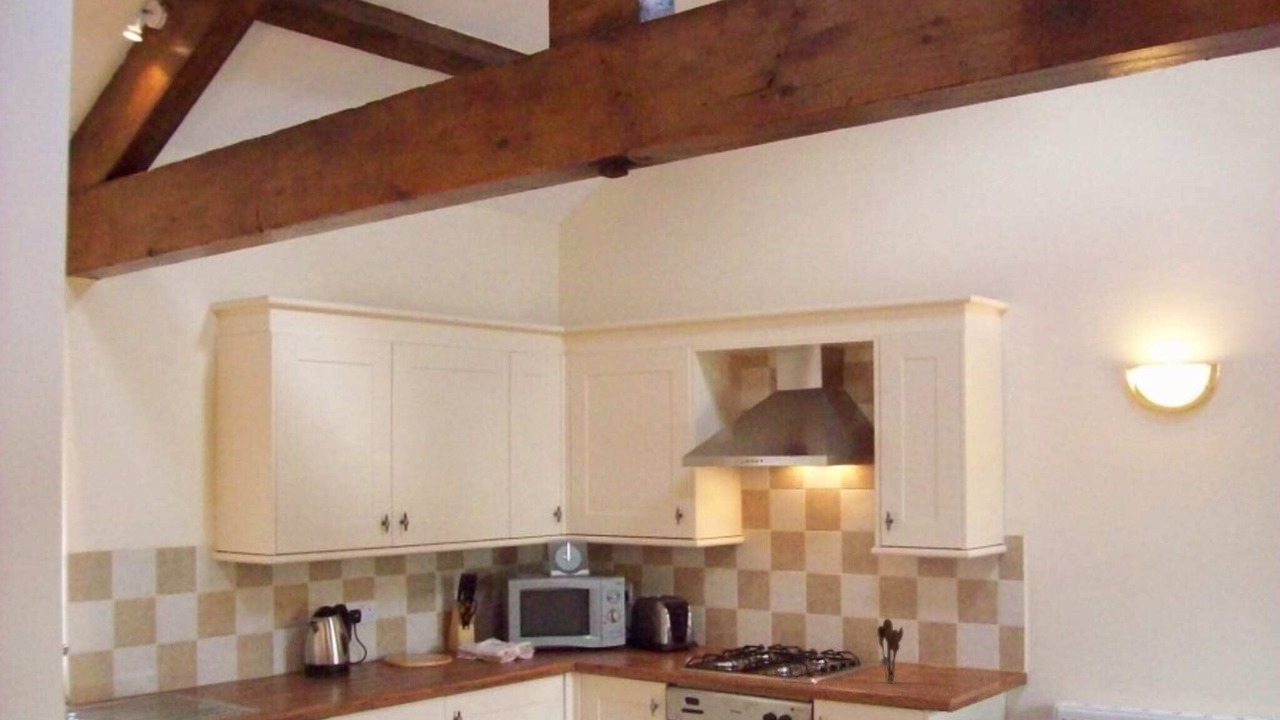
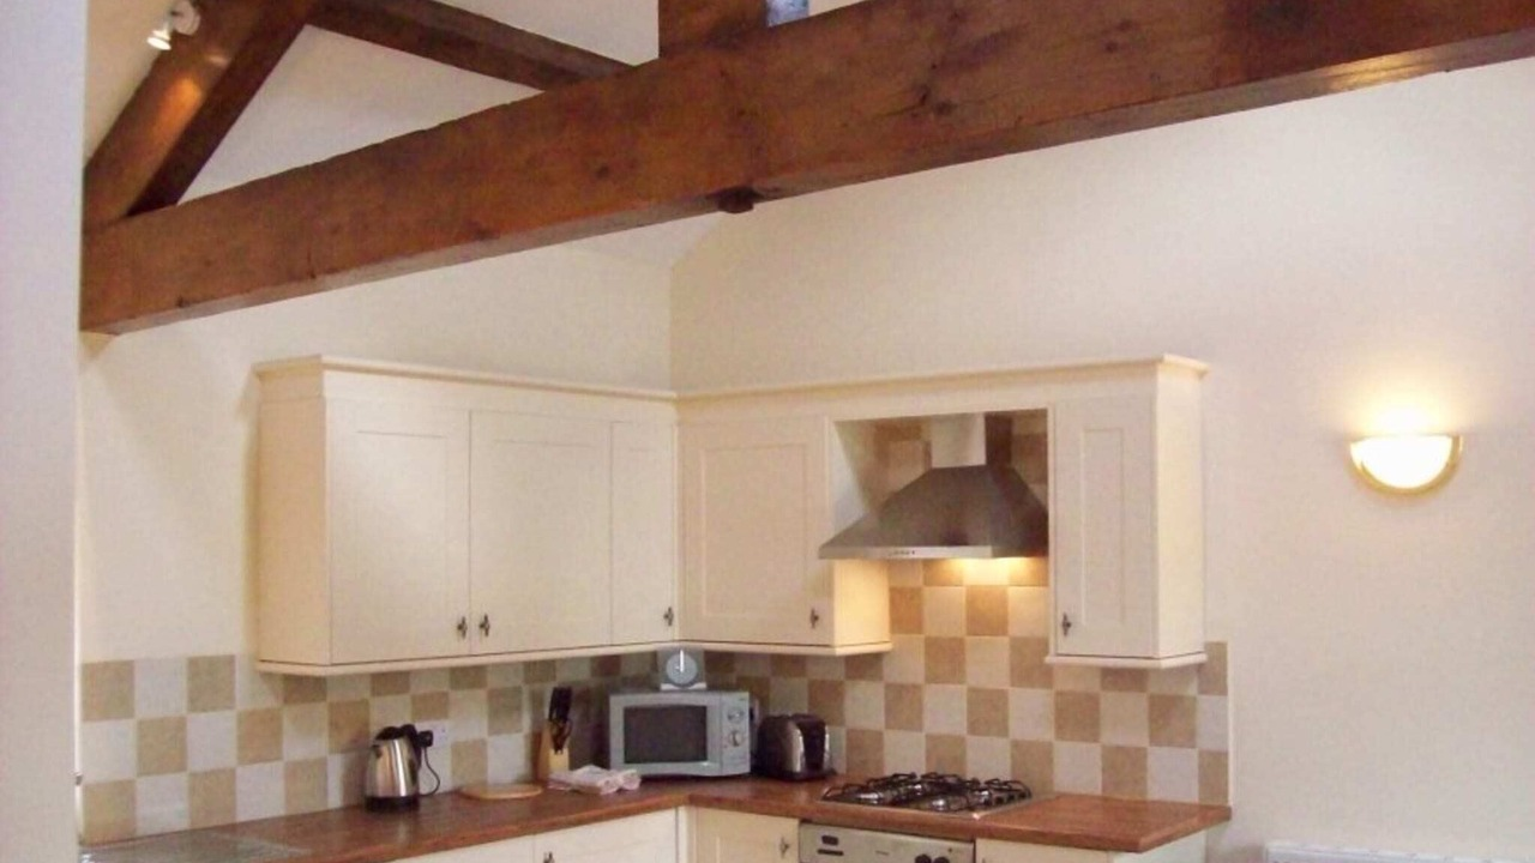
- utensil holder (890, 651)
